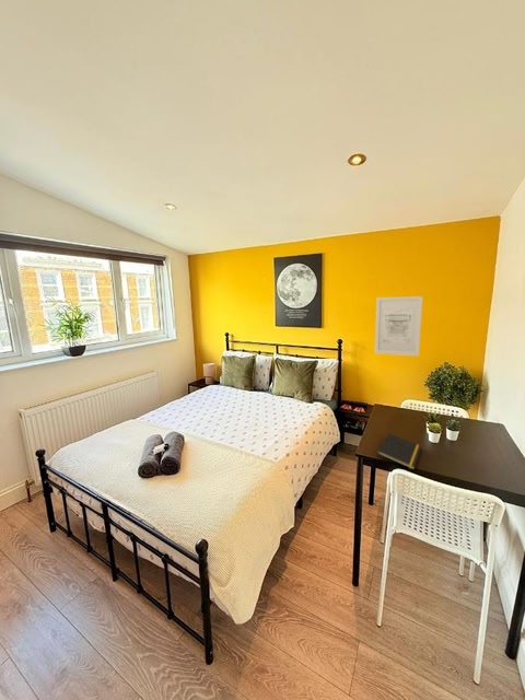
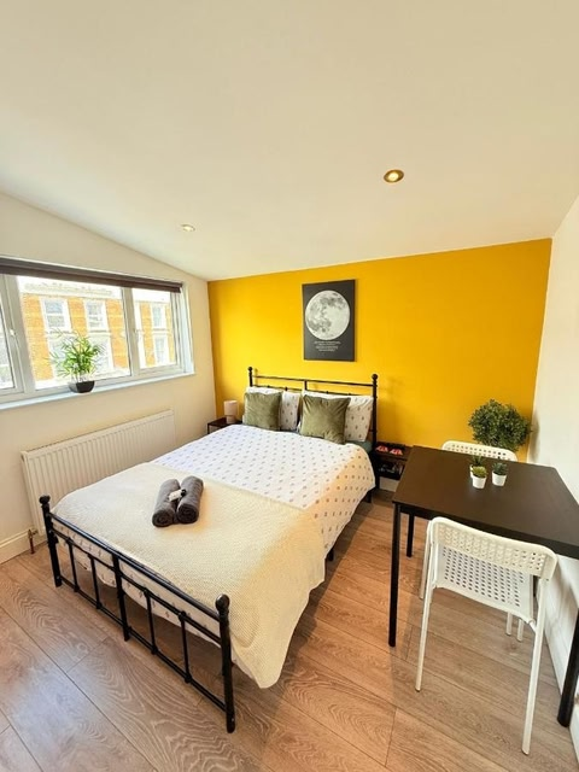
- wall art (397, 326)
- notepad (399, 450)
